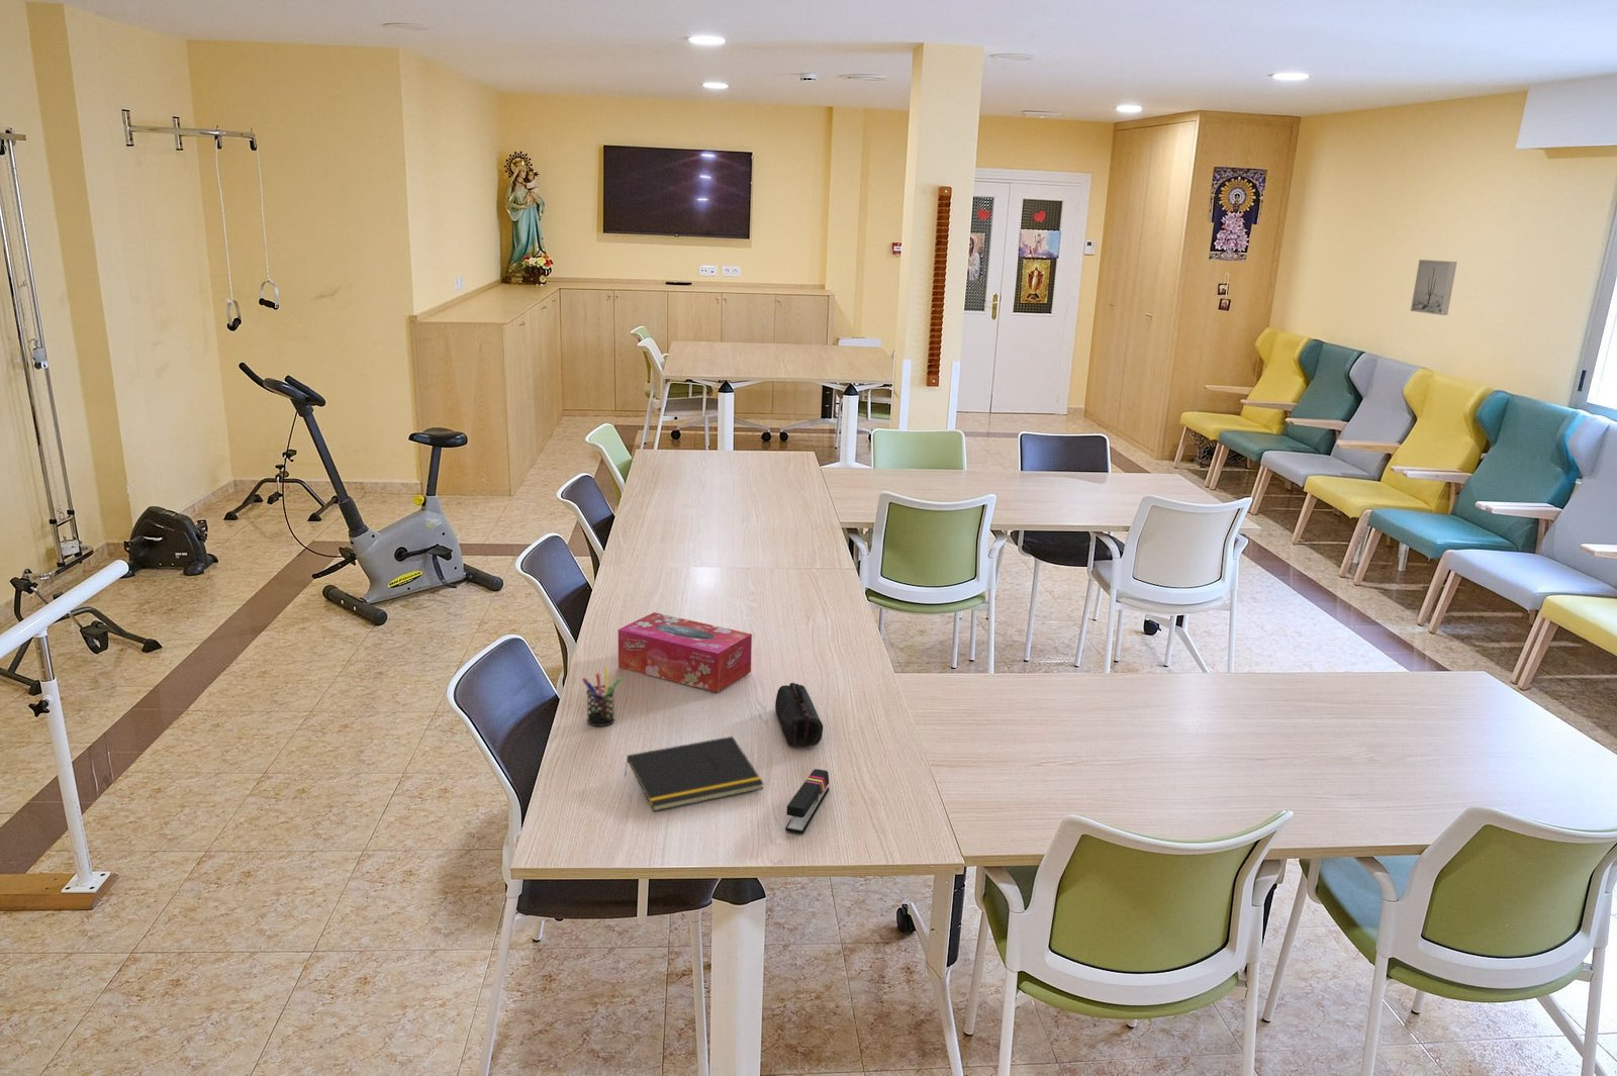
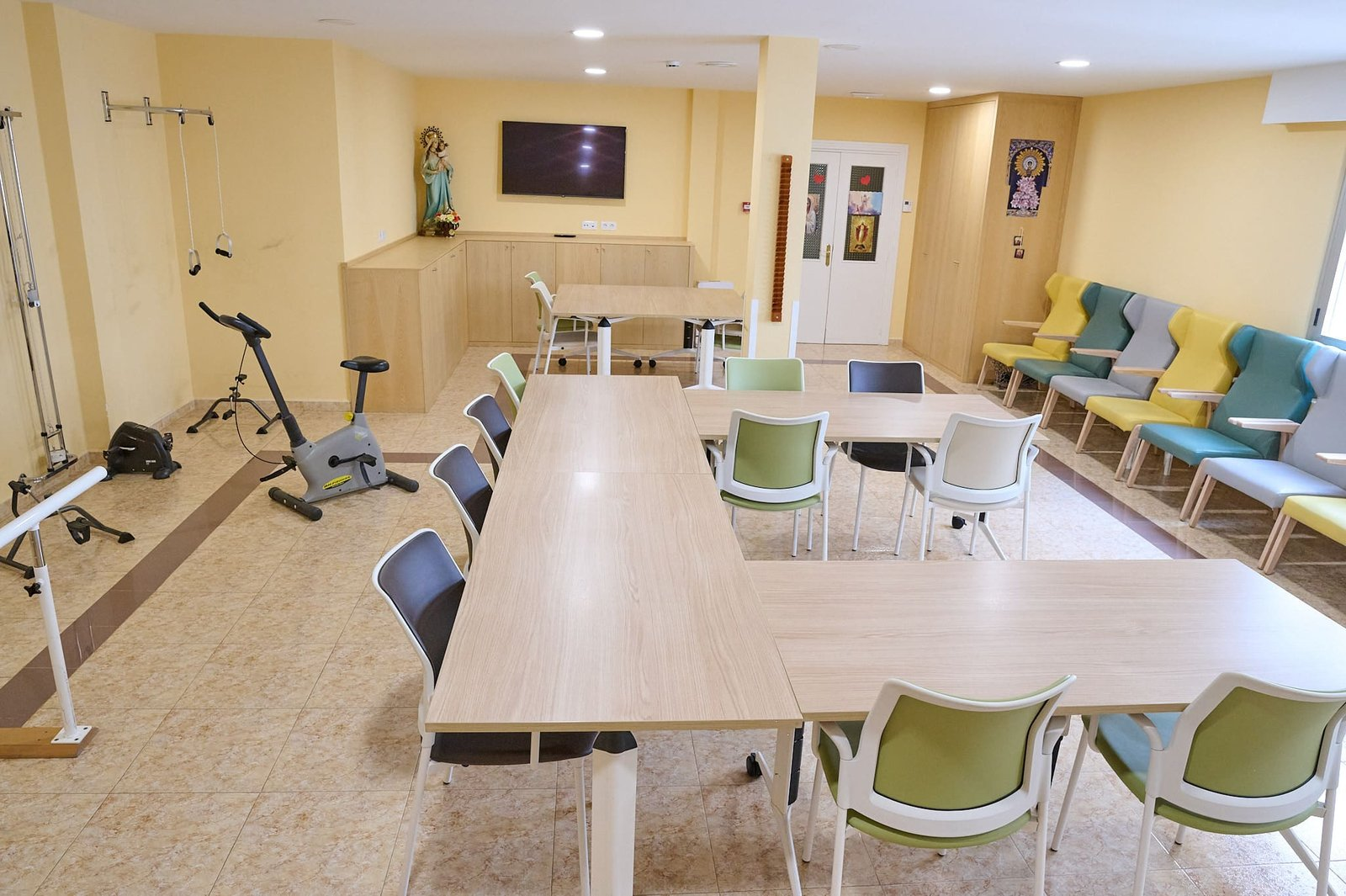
- stapler (807, 797)
- wall art (1433, 287)
- pen holder (603, 697)
- tissue box (685, 651)
- notepad (694, 772)
- pencil case (799, 706)
